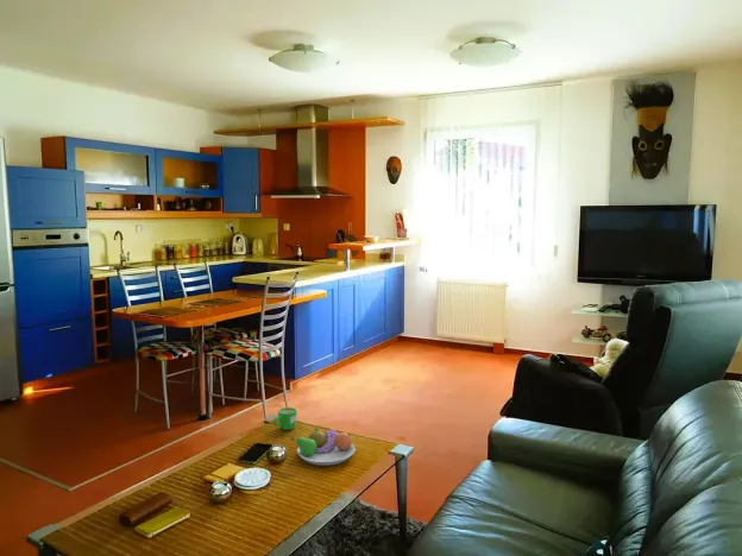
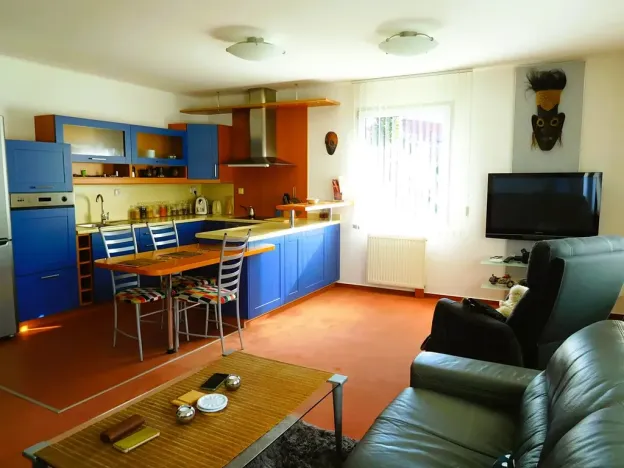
- fruit bowl (323, 443)
- mug (284, 419)
